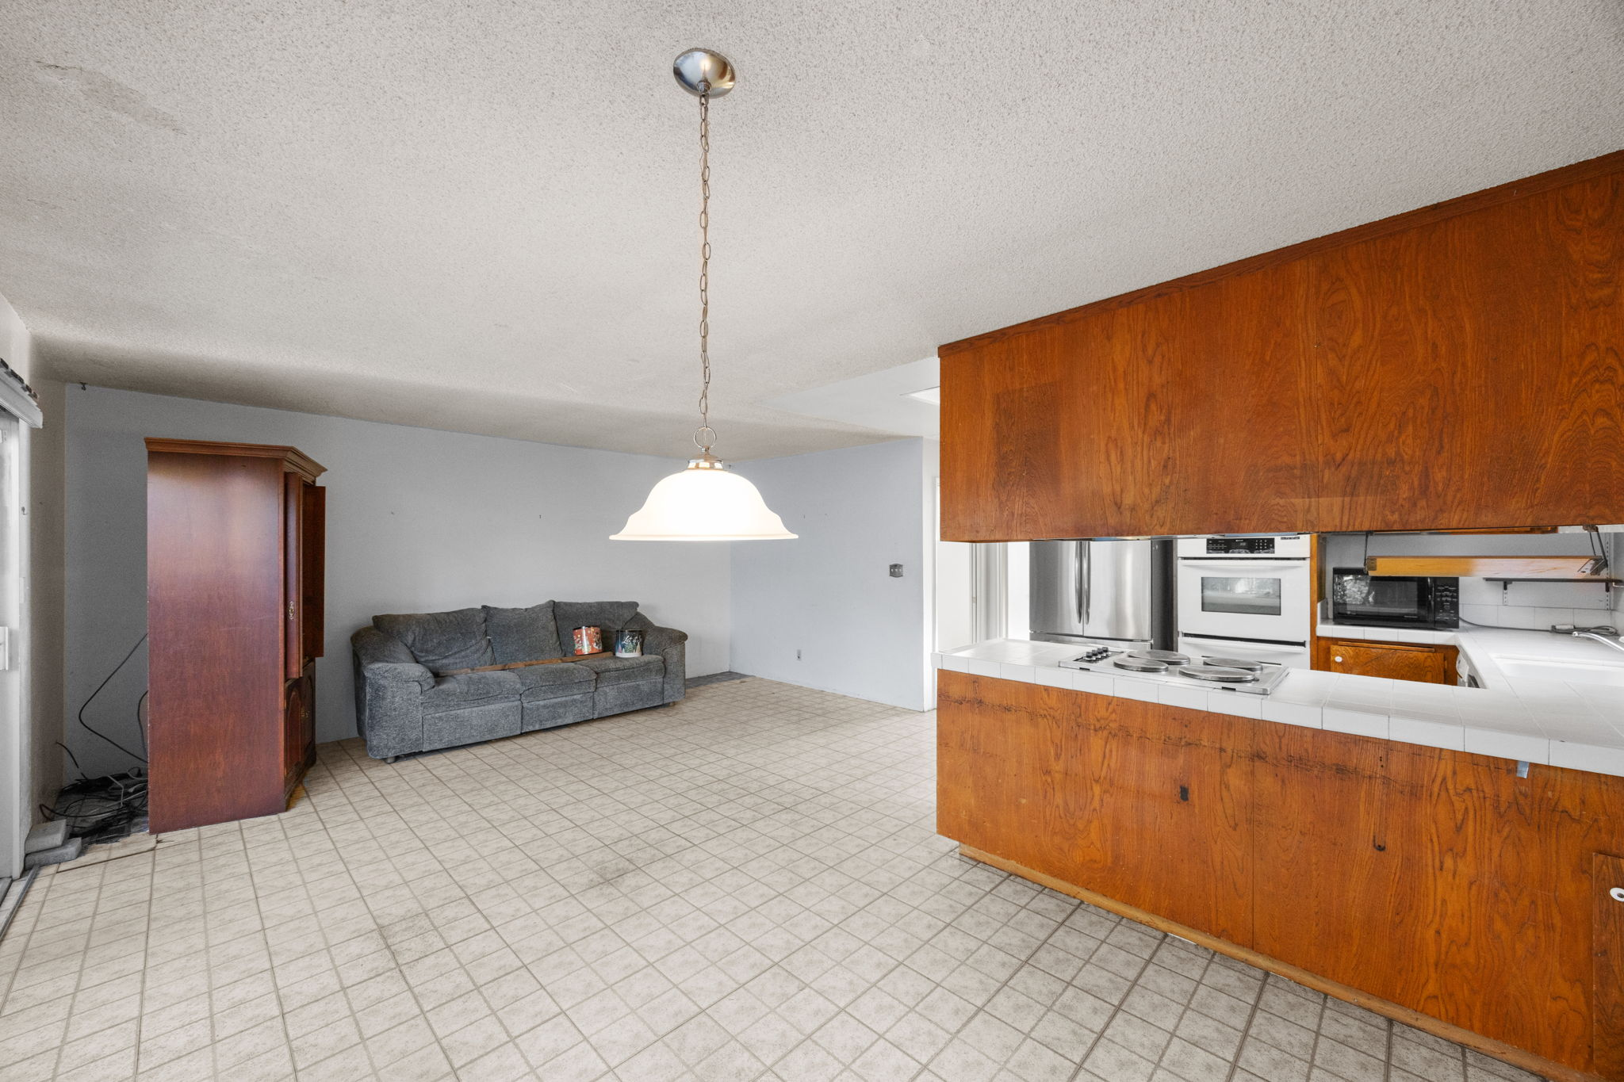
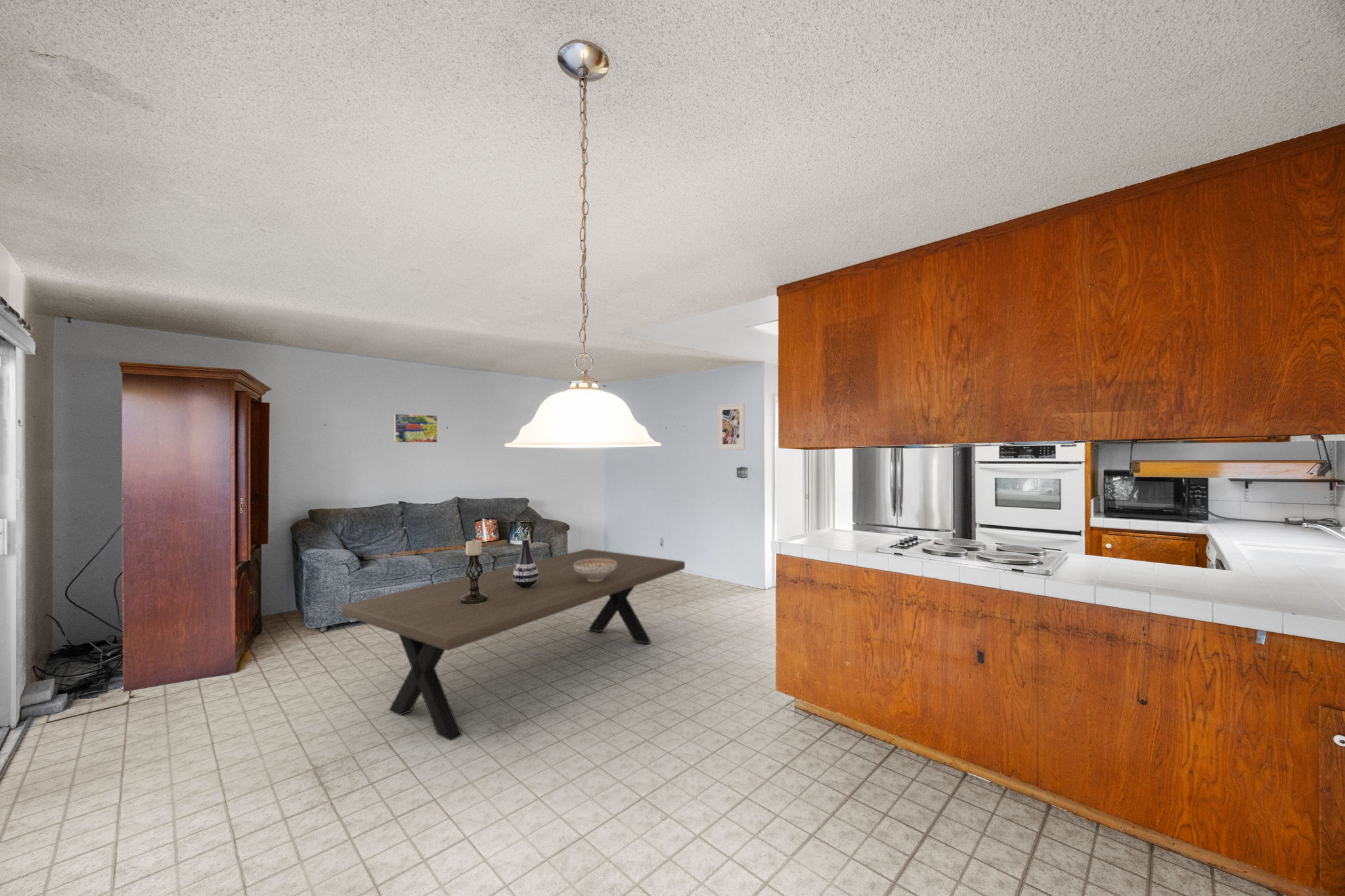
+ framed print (416, 428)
+ vase (525, 563)
+ candle holder (475, 570)
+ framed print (731, 427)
+ dining table (537, 620)
+ decorative bowl (595, 570)
